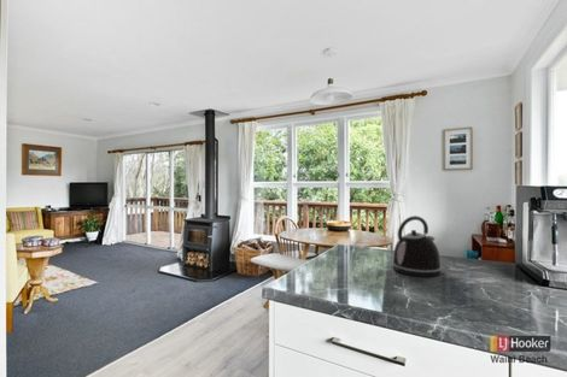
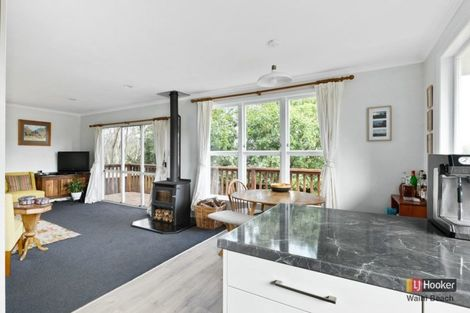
- kettle (415, 242)
